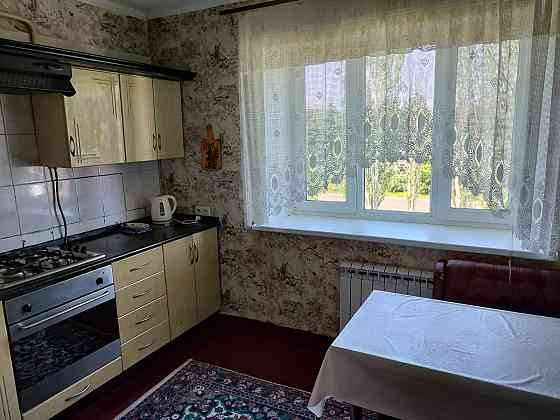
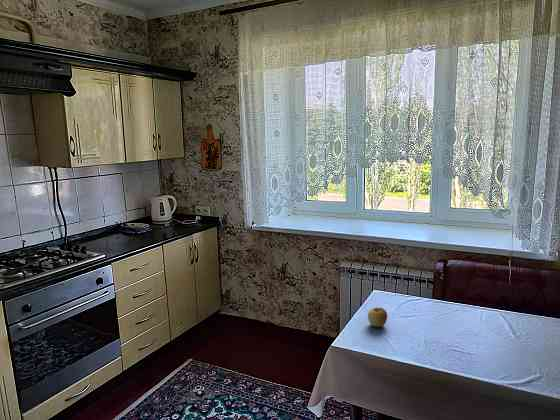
+ apple (377, 316)
